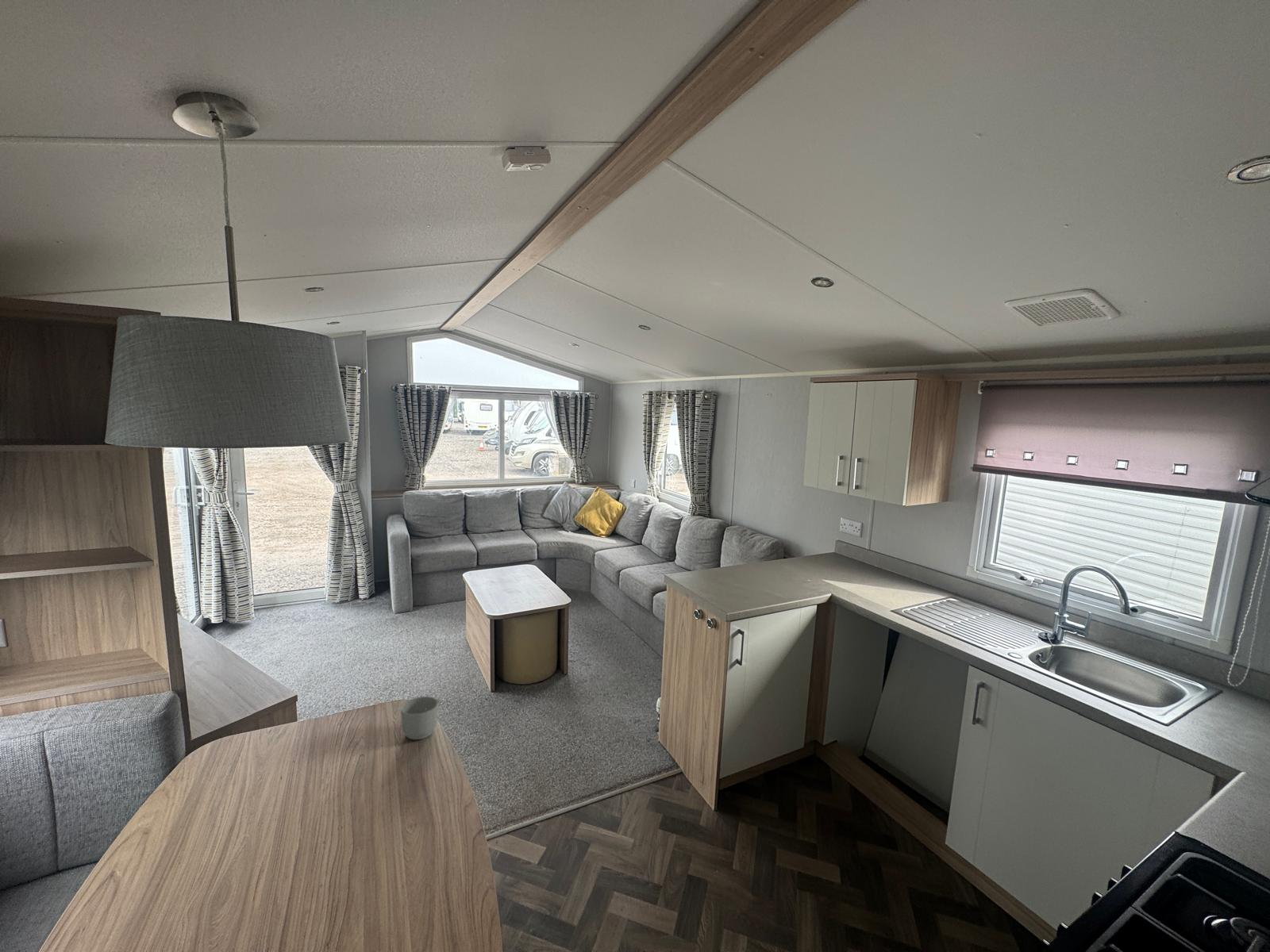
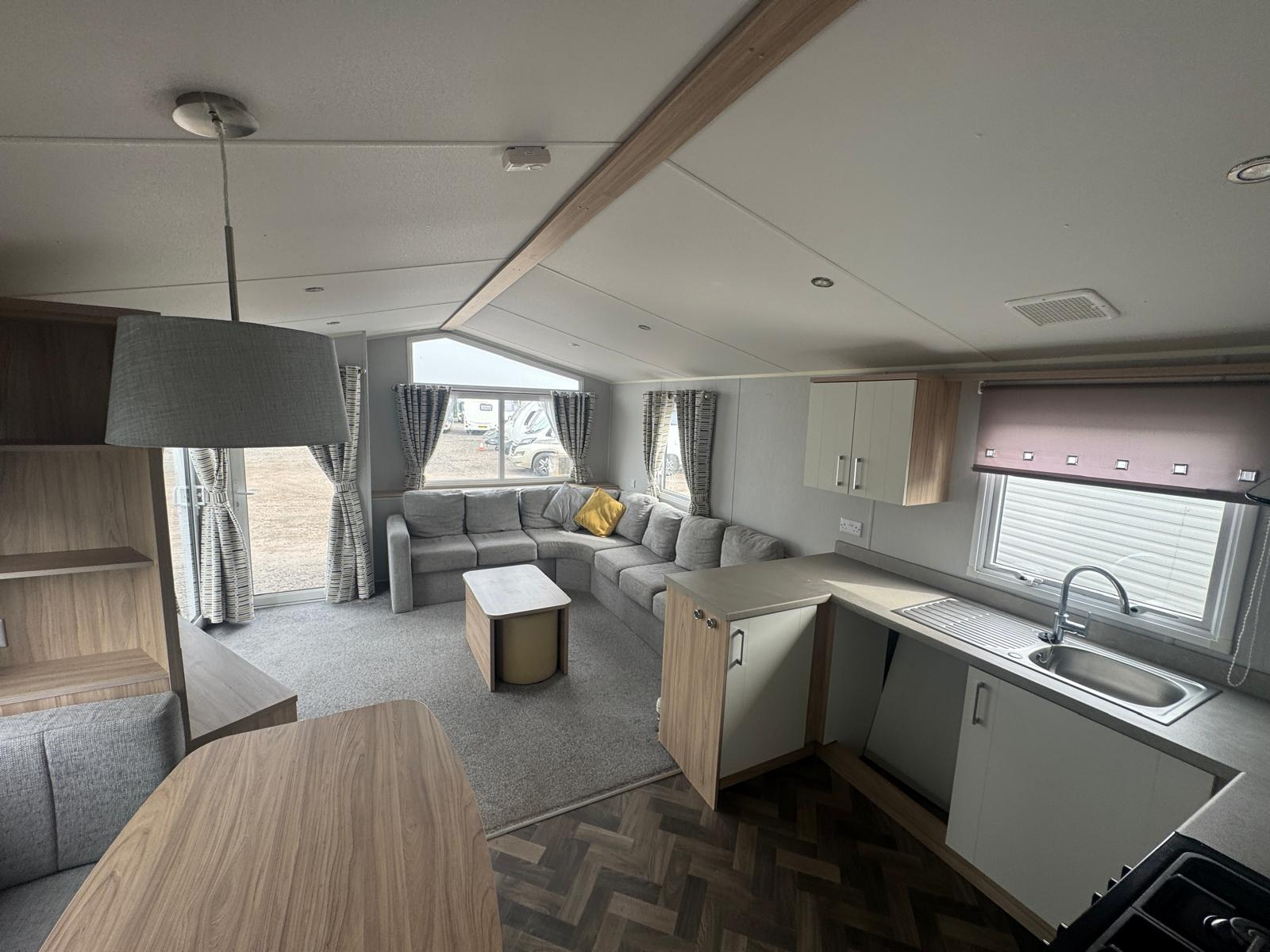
- mug (423, 716)
